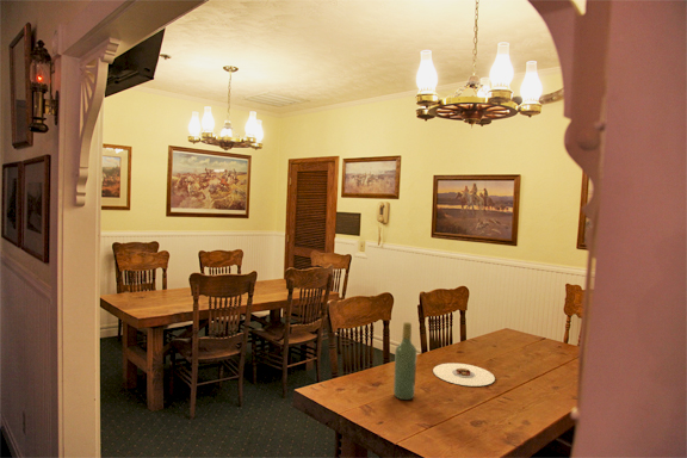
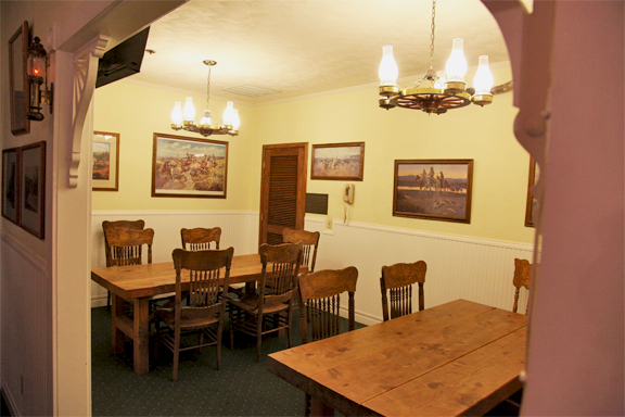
- wine bottle (406, 359)
- plate (463, 371)
